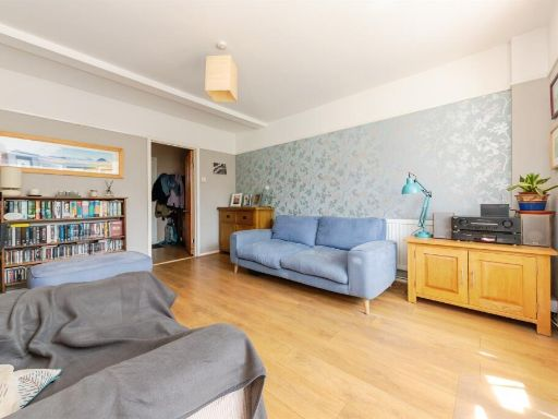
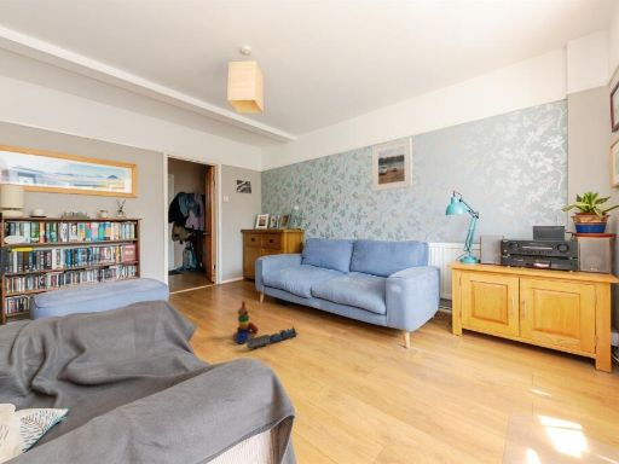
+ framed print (391, 166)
+ stacking toy (245, 319)
+ toy train (273, 337)
